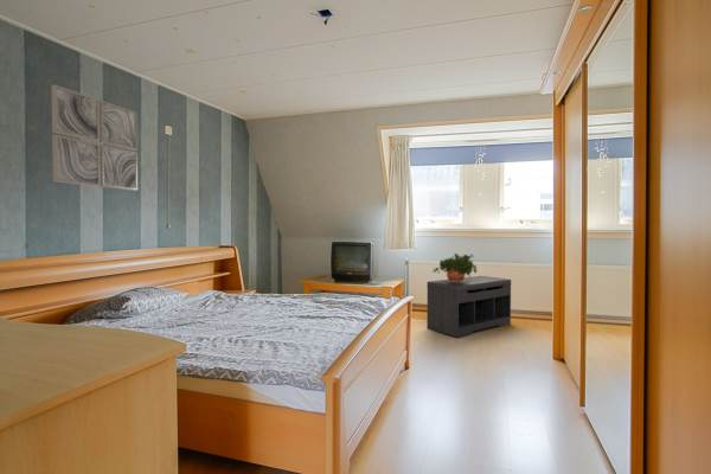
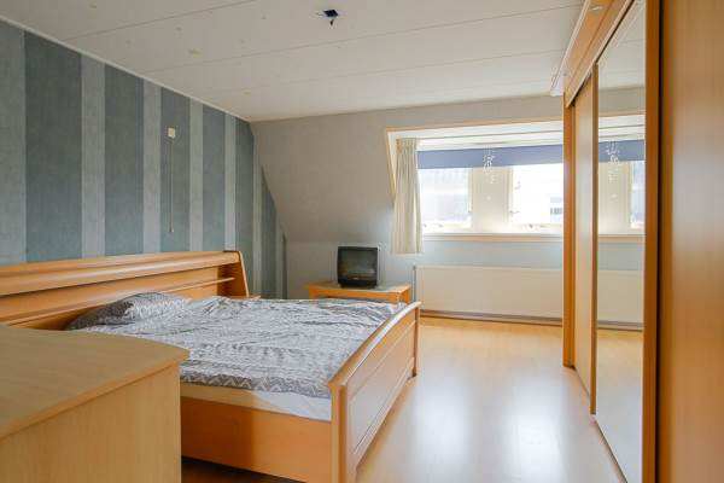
- wall art (100, 142)
- bench (469, 302)
- potted plant (456, 267)
